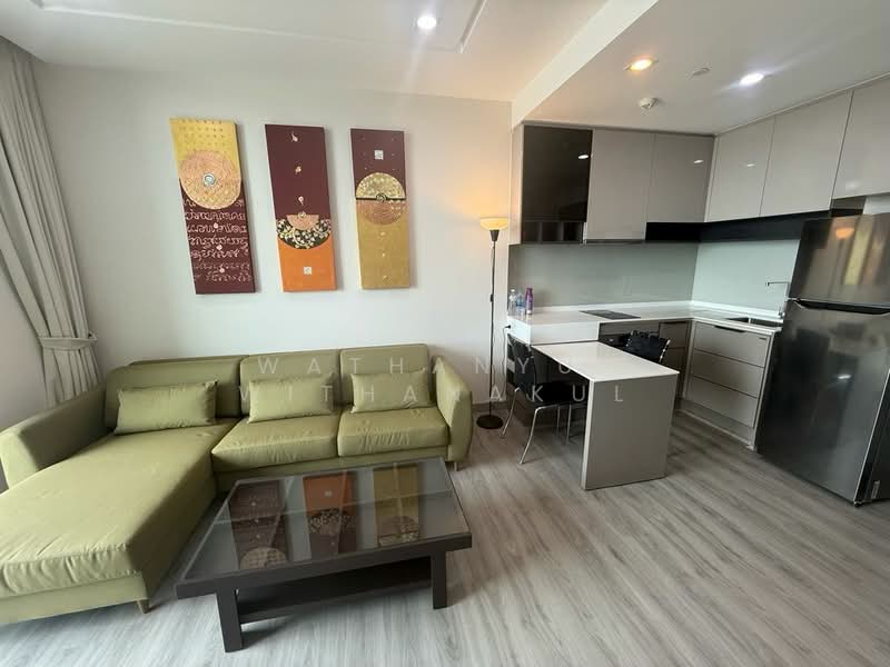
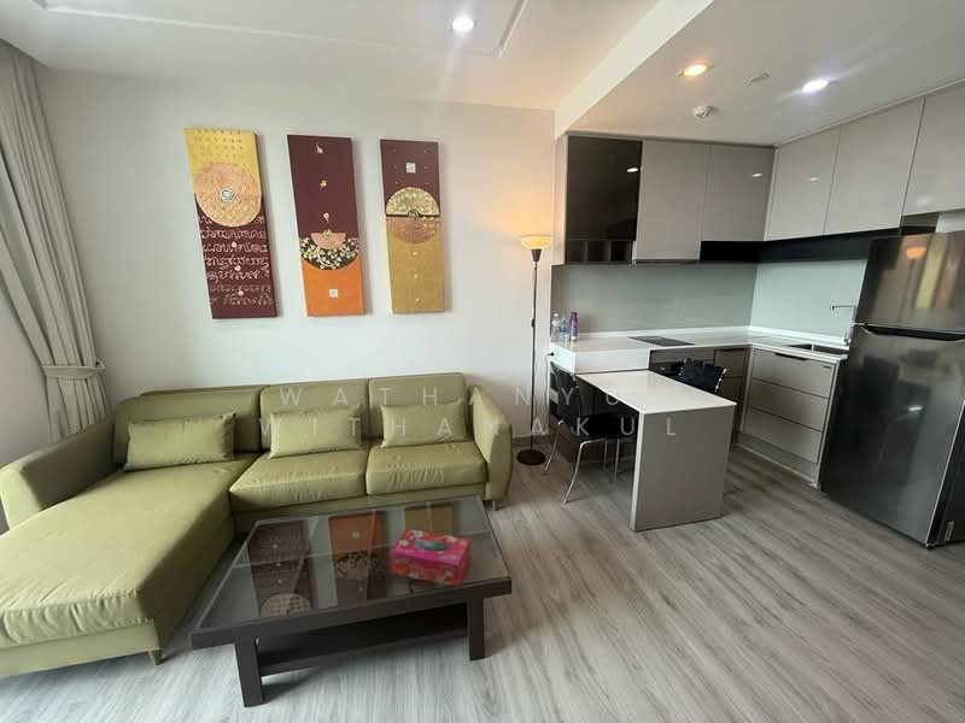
+ tissue box (431, 556)
